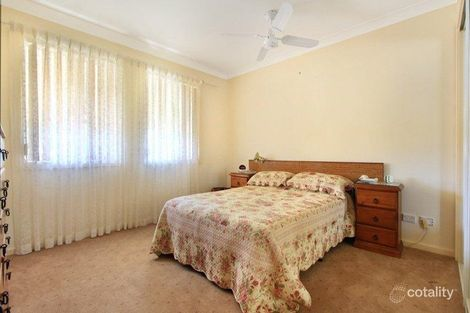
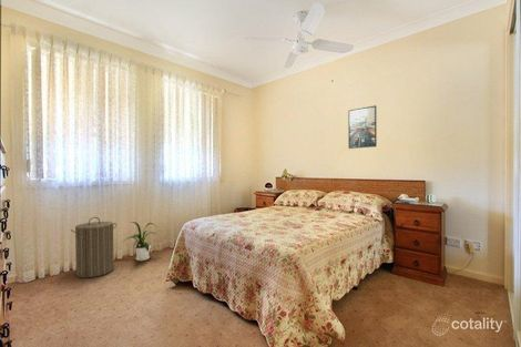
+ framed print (361, 127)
+ laundry hamper (94, 244)
+ house plant (141, 239)
